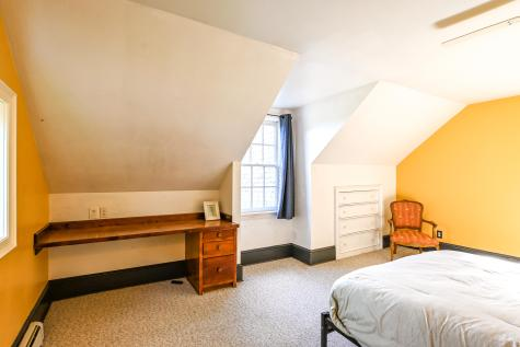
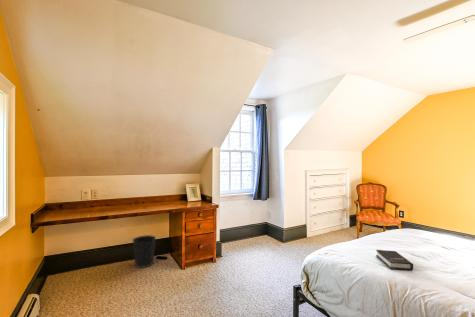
+ wastebasket (144, 251)
+ hardback book (393, 259)
